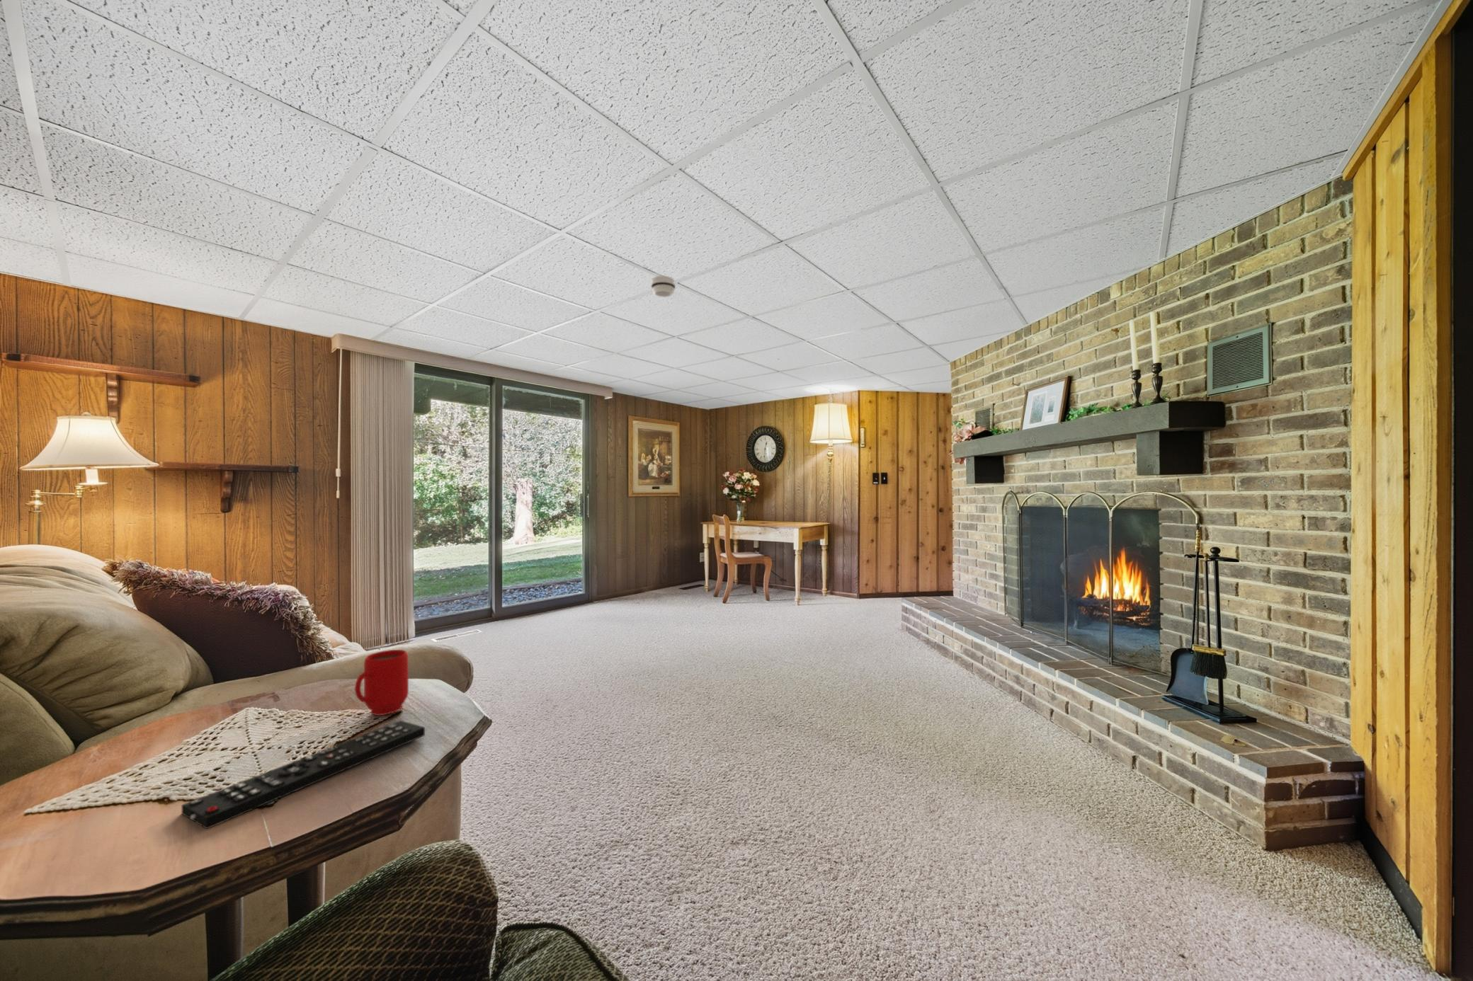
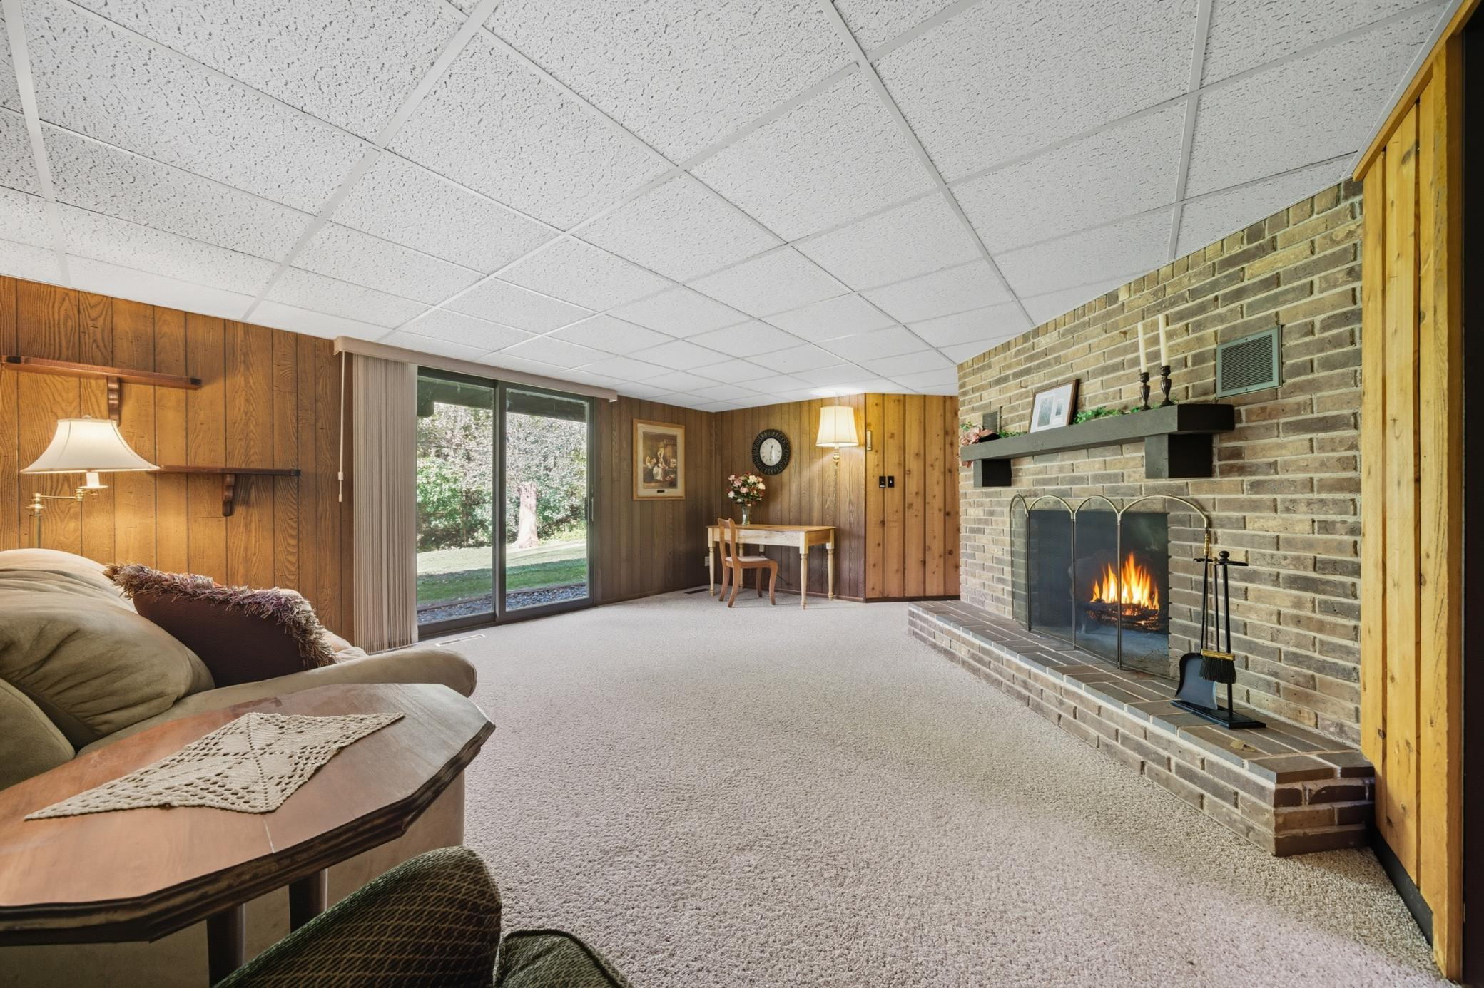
- smoke detector (663, 287)
- mug (380, 685)
- remote control (319, 764)
